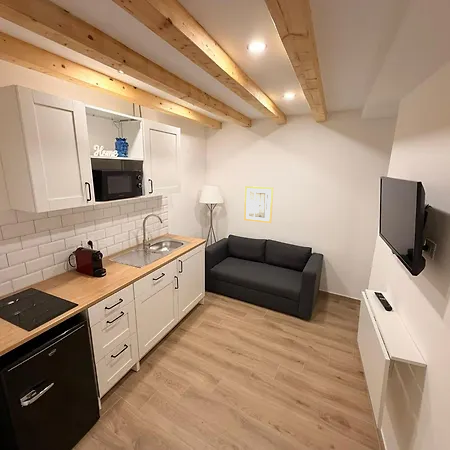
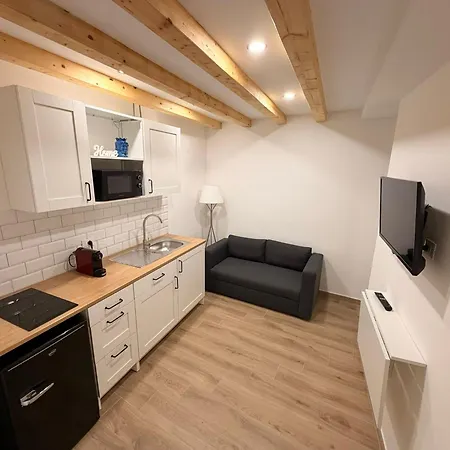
- wall art (258, 204)
